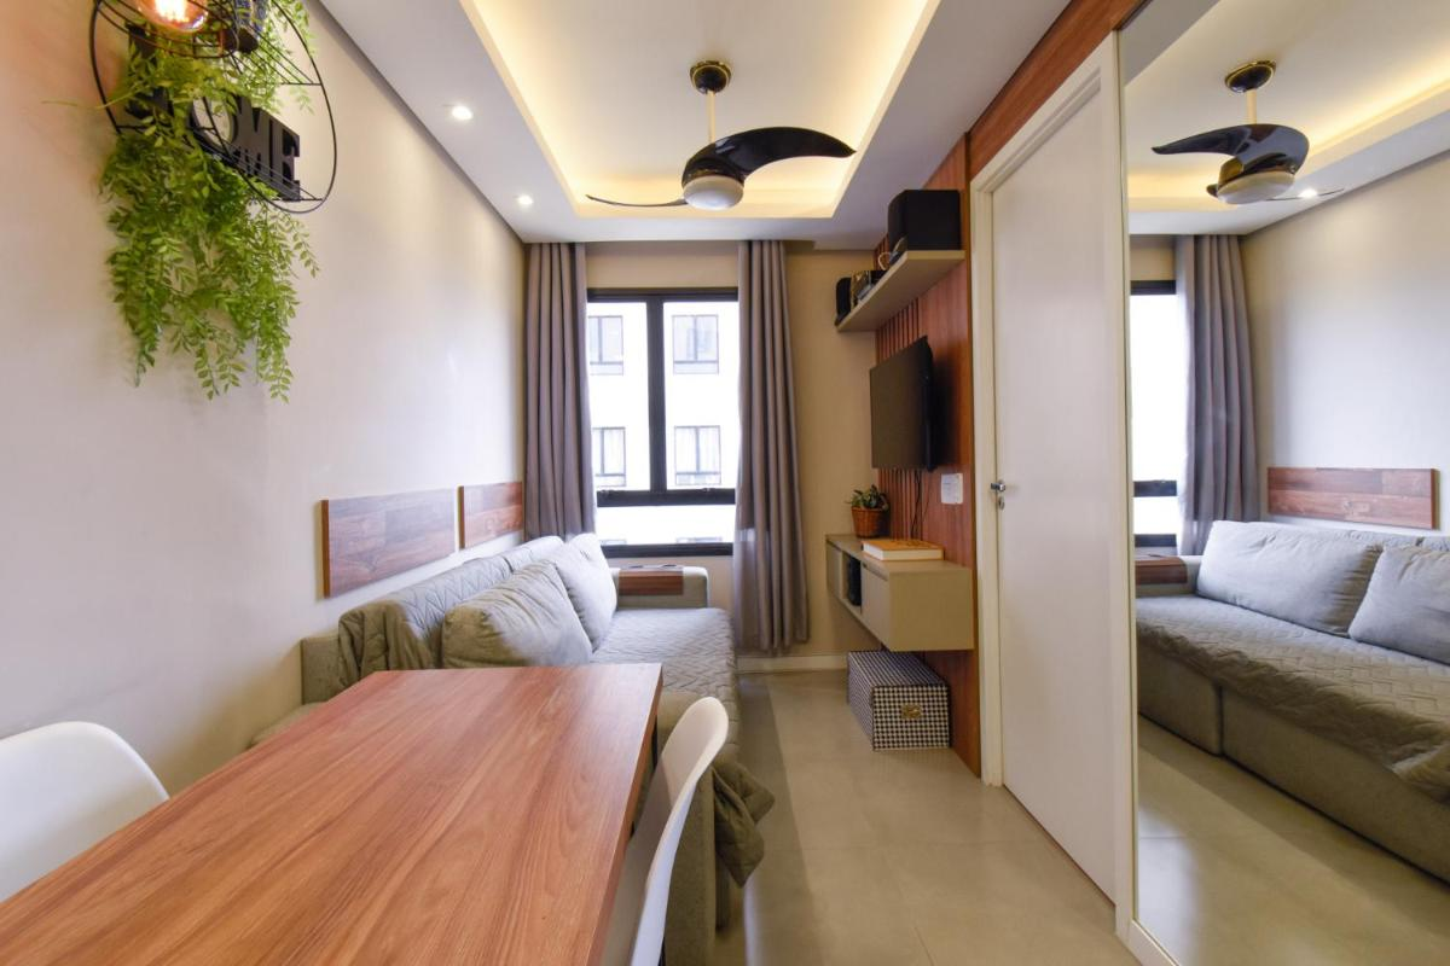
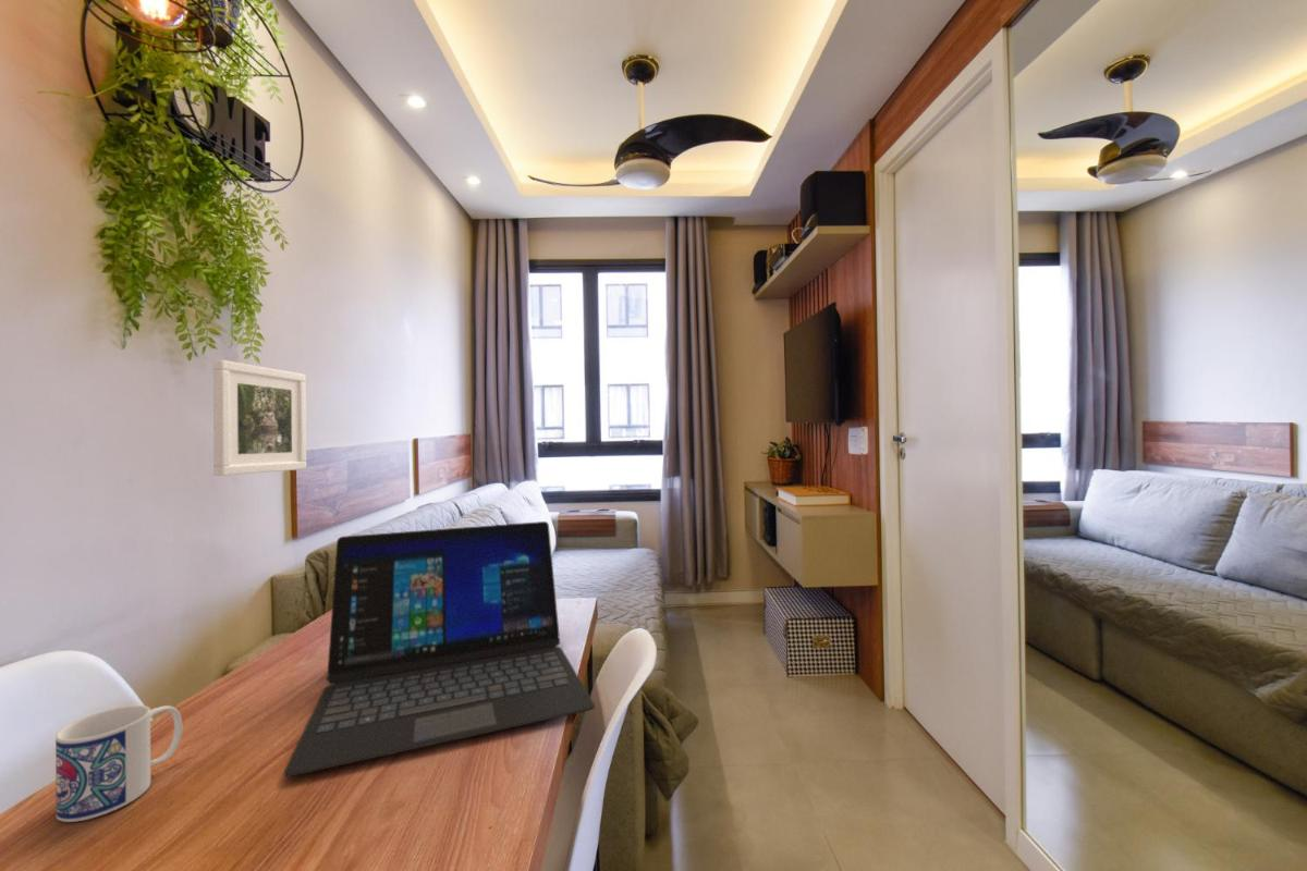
+ mug (124, 750)
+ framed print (264, 419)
+ laptop (452, 613)
